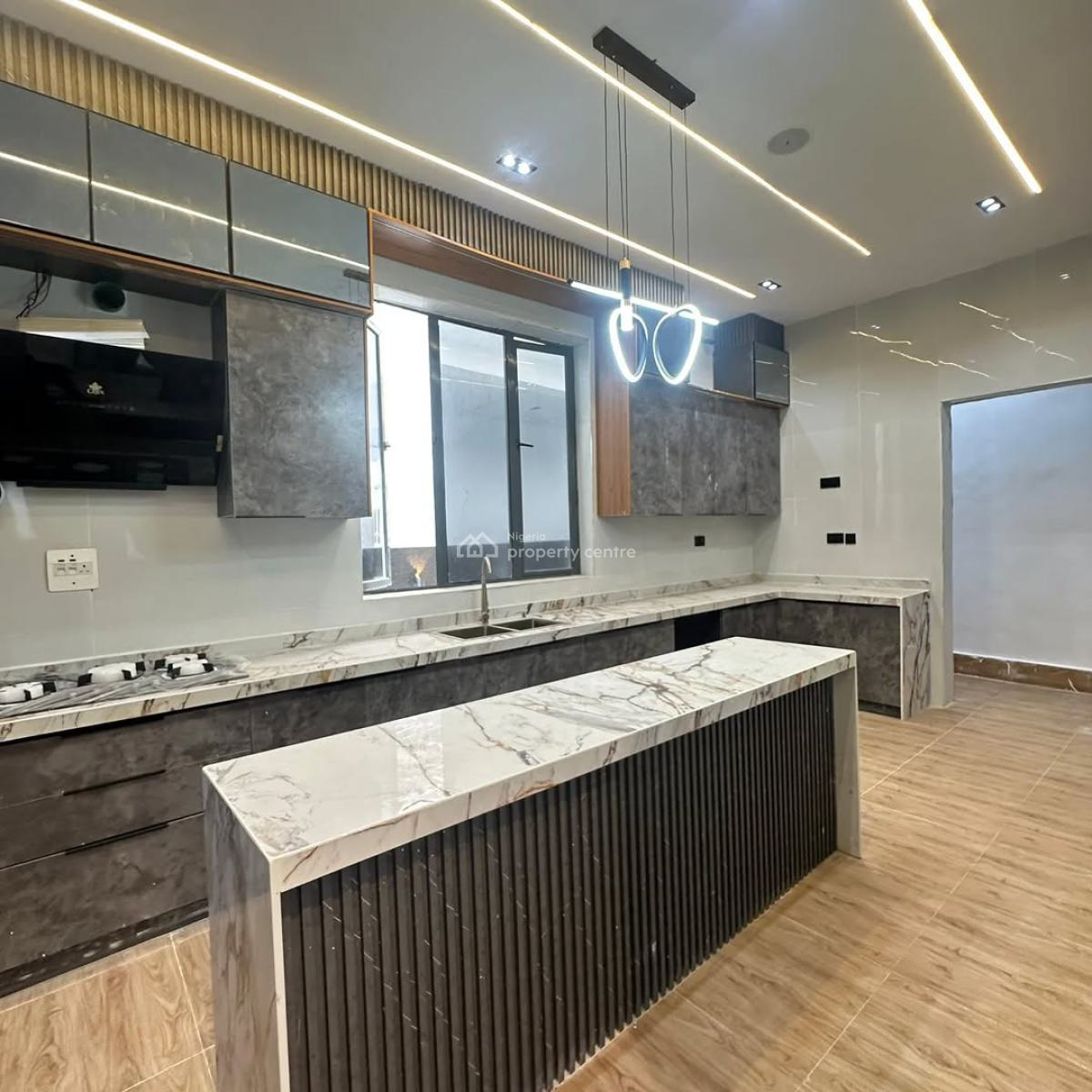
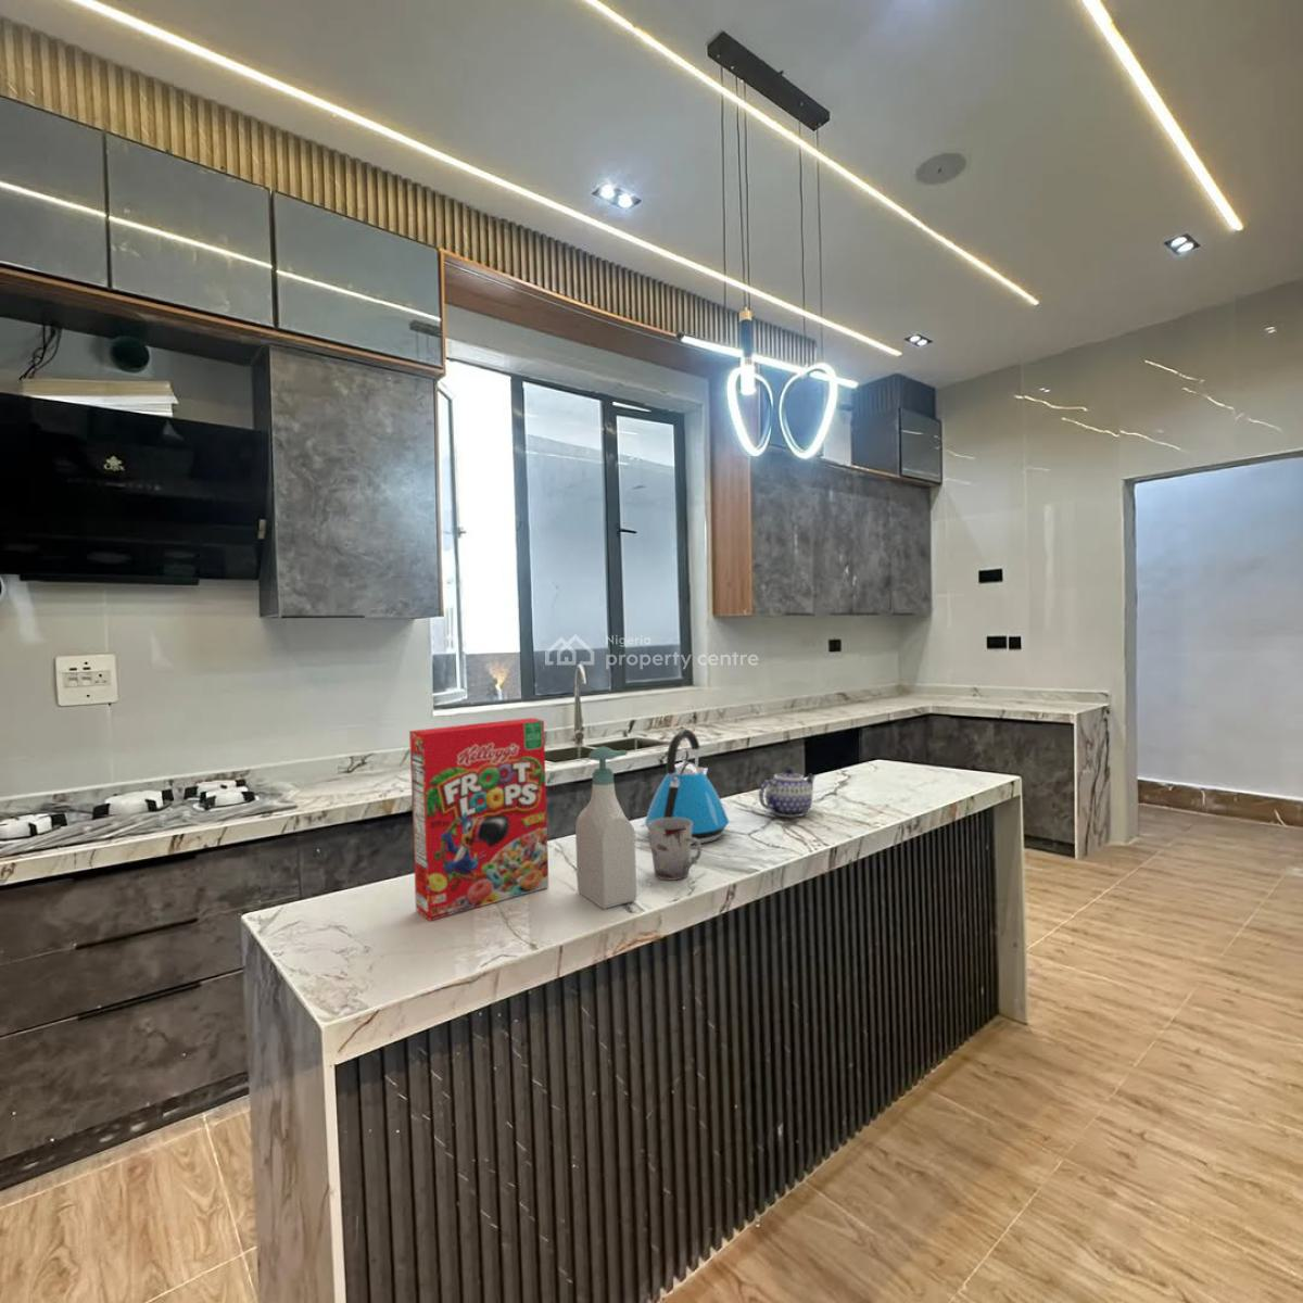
+ kettle (684, 782)
+ cup (677, 851)
+ teapot (789, 790)
+ cereal box (481, 811)
+ soap bottle (609, 821)
